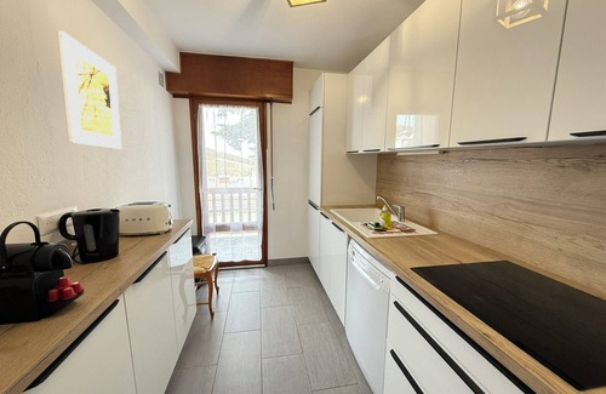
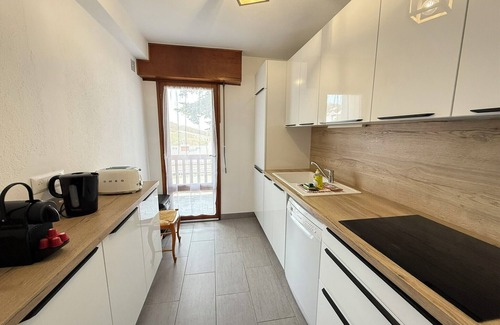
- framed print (95, 99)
